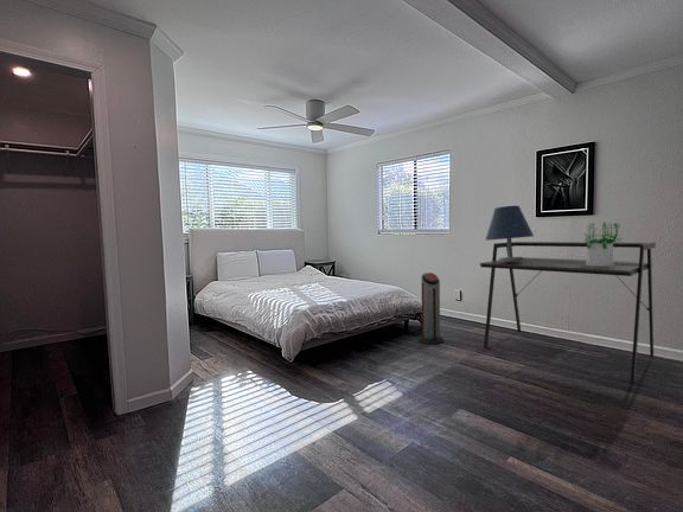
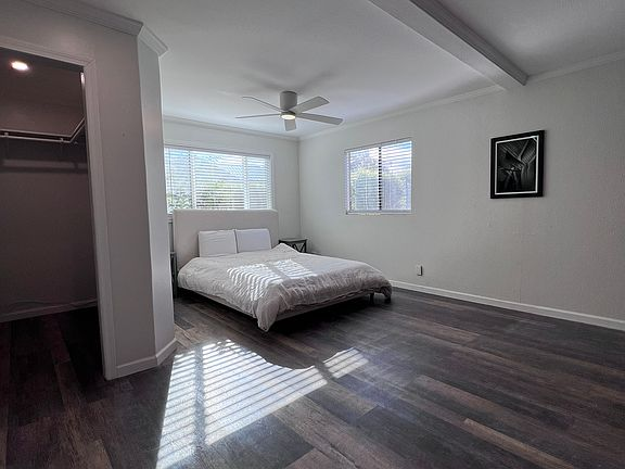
- air purifier (430, 307)
- table lamp (510, 235)
- potted plant (604, 243)
- desk (562, 271)
